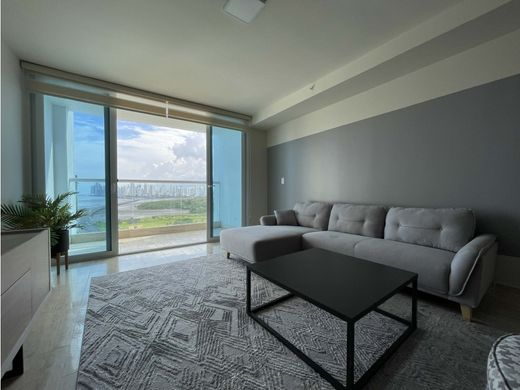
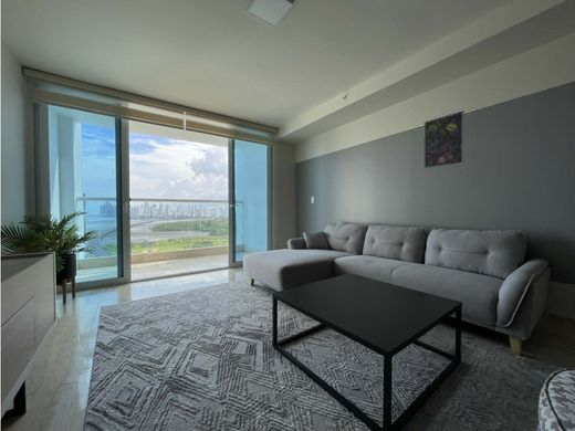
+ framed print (442, 140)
